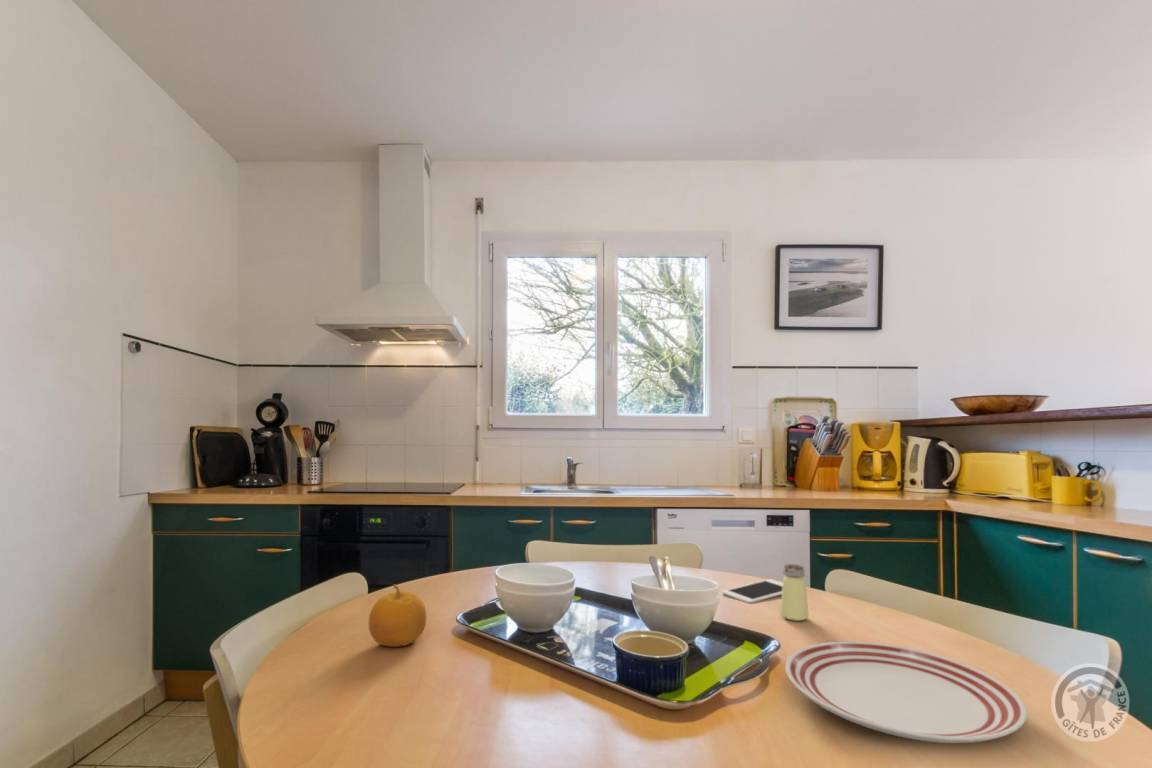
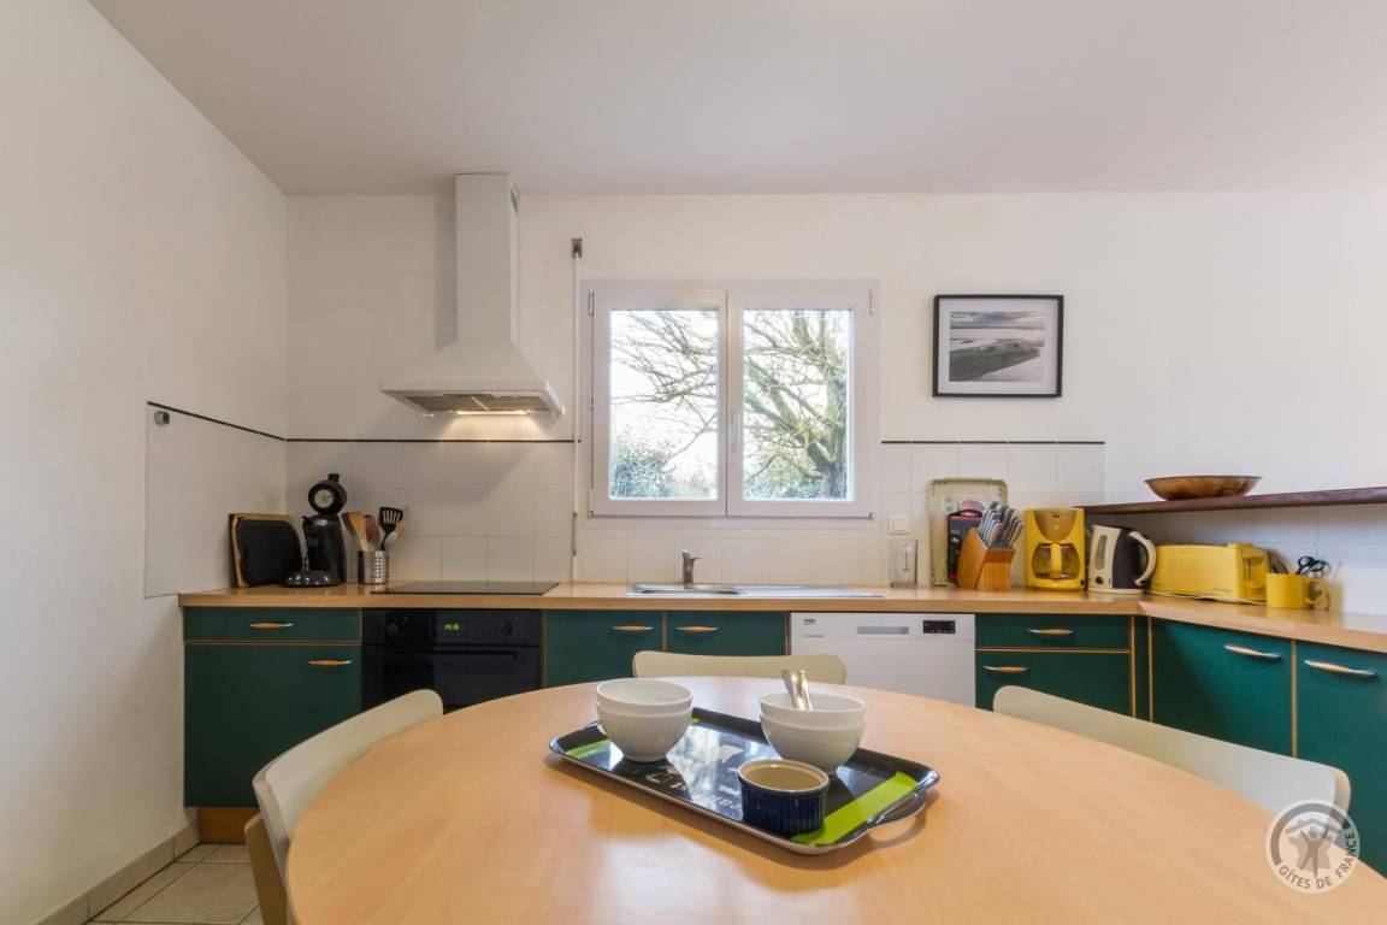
- cell phone (760, 590)
- dinner plate (896, 691)
- saltshaker (794, 591)
- fruit (397, 612)
